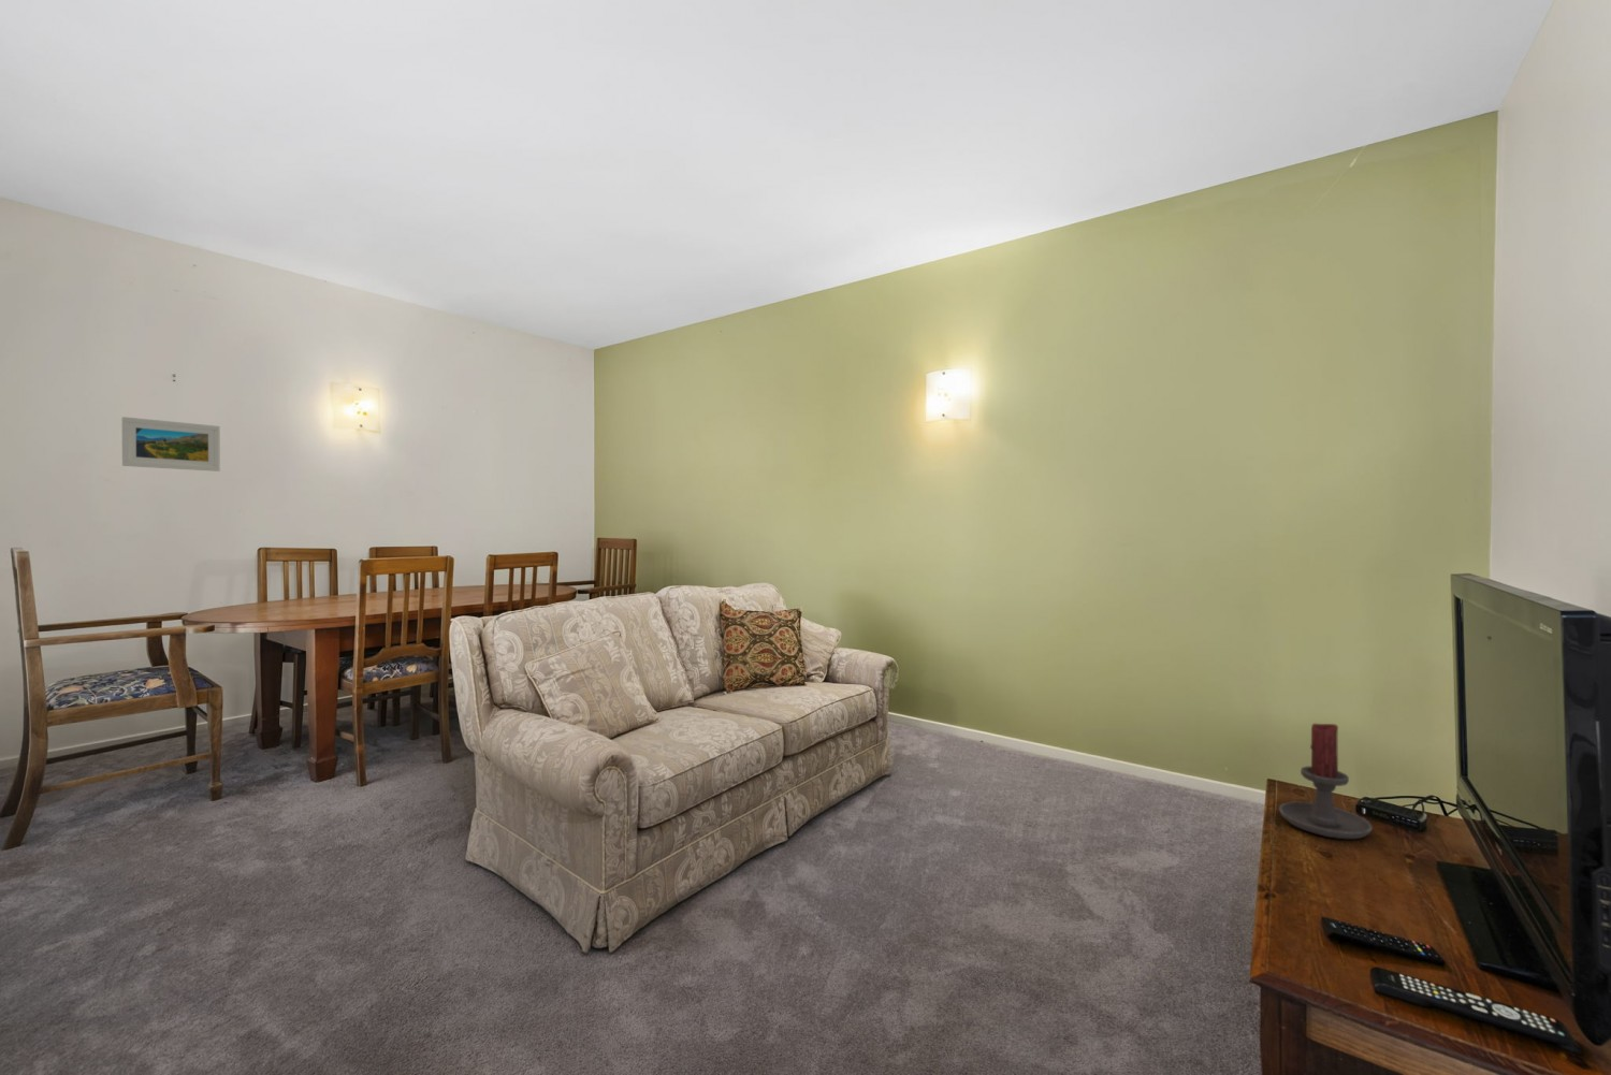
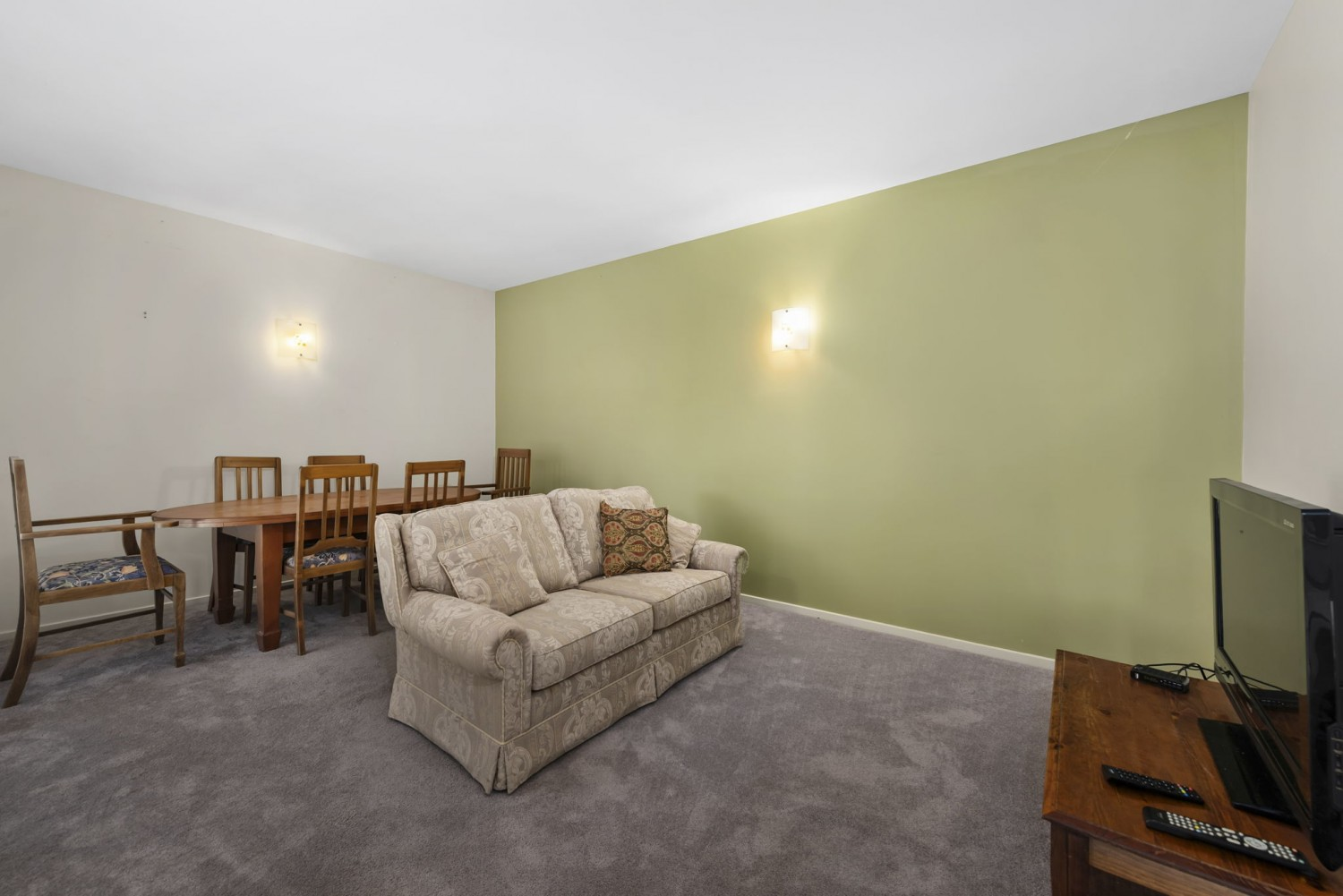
- candle holder (1323, 771)
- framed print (173, 445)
